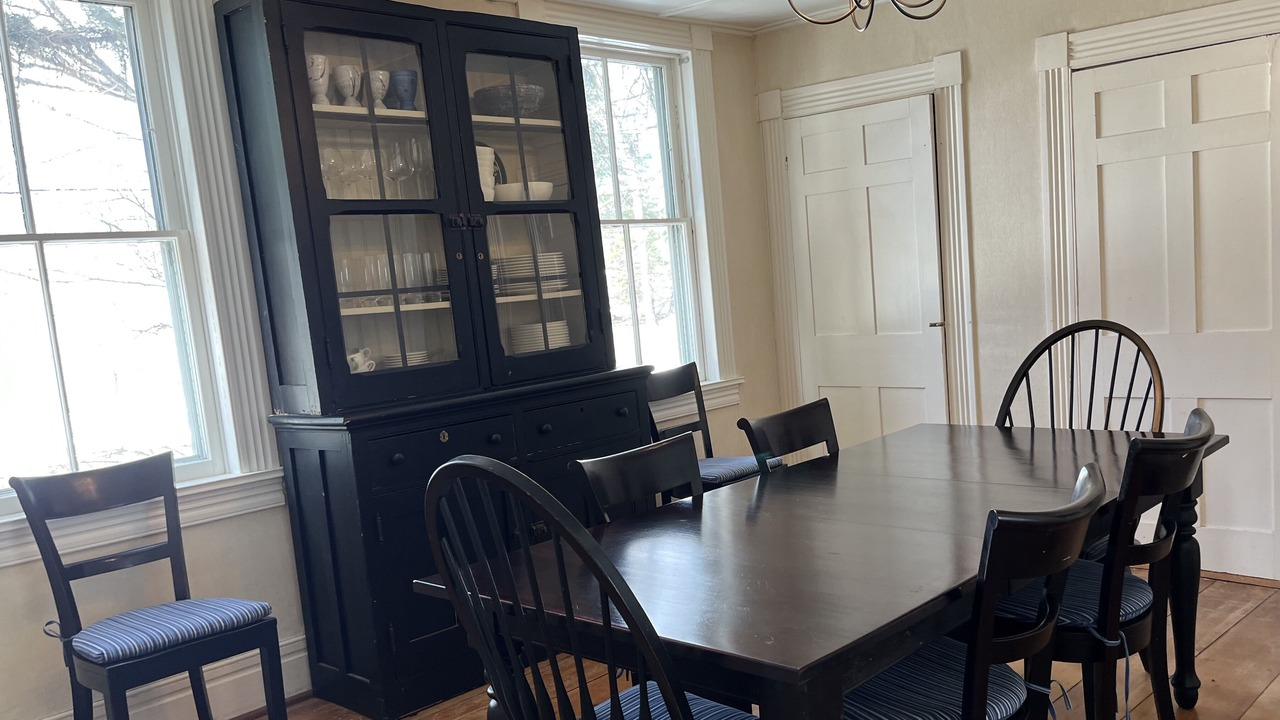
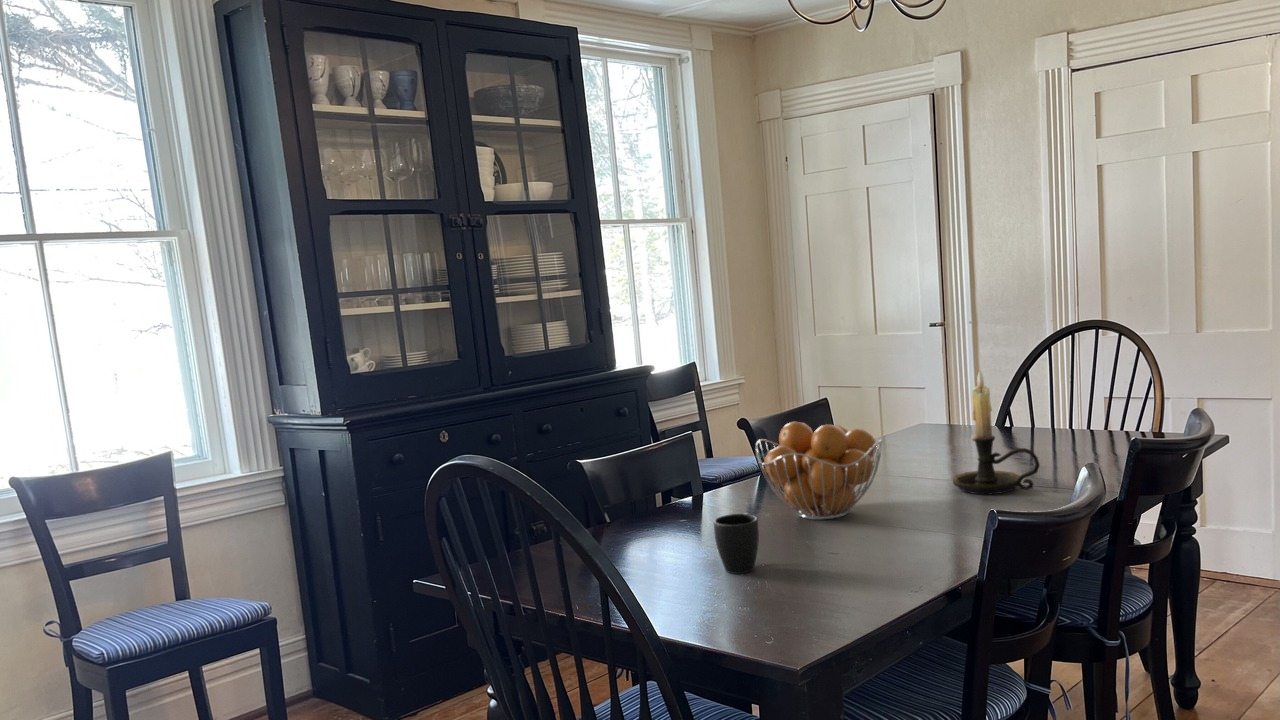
+ fruit basket (819, 467)
+ candle holder (991, 429)
+ mug (741, 541)
